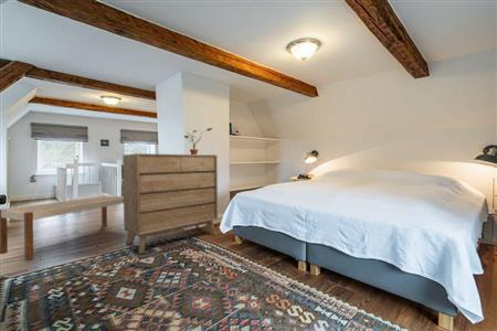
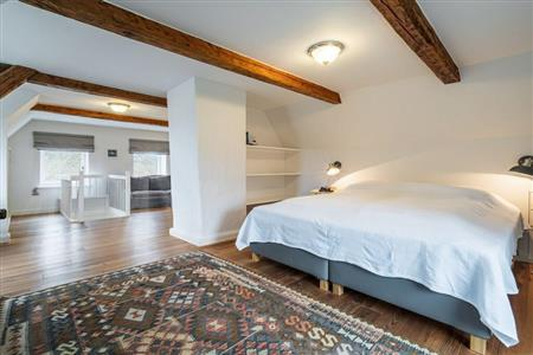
- dresser (172, 196)
- bench (73, 212)
- potted plant (197, 141)
